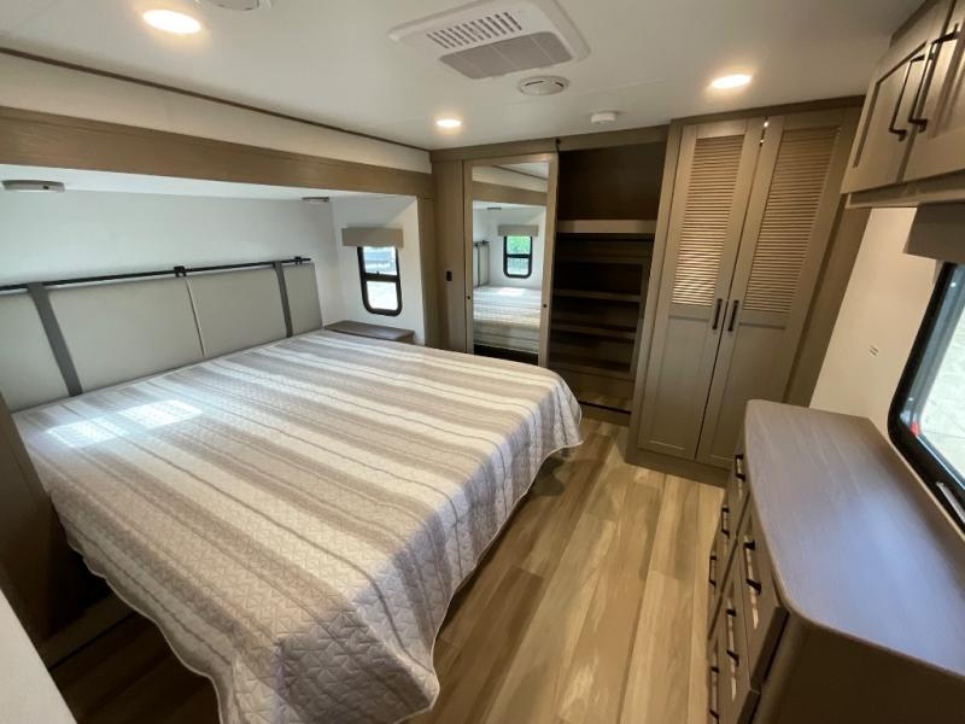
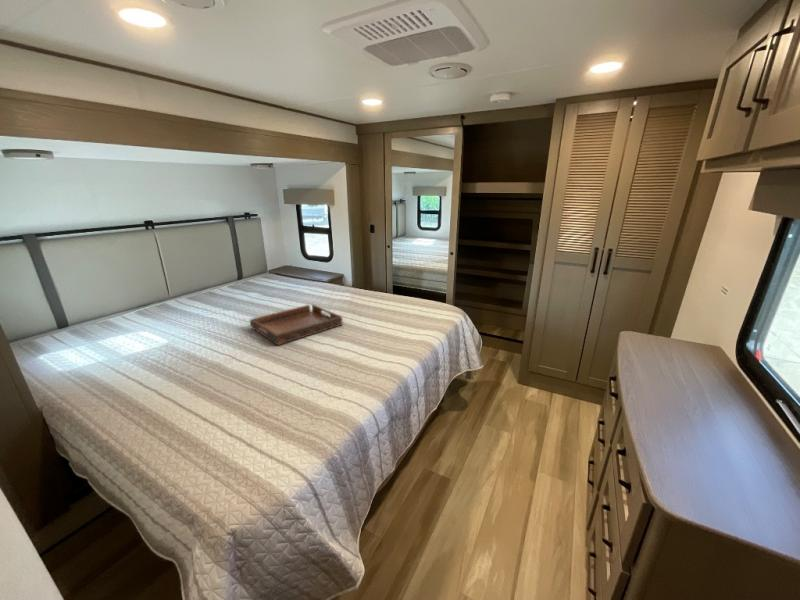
+ serving tray (297, 322)
